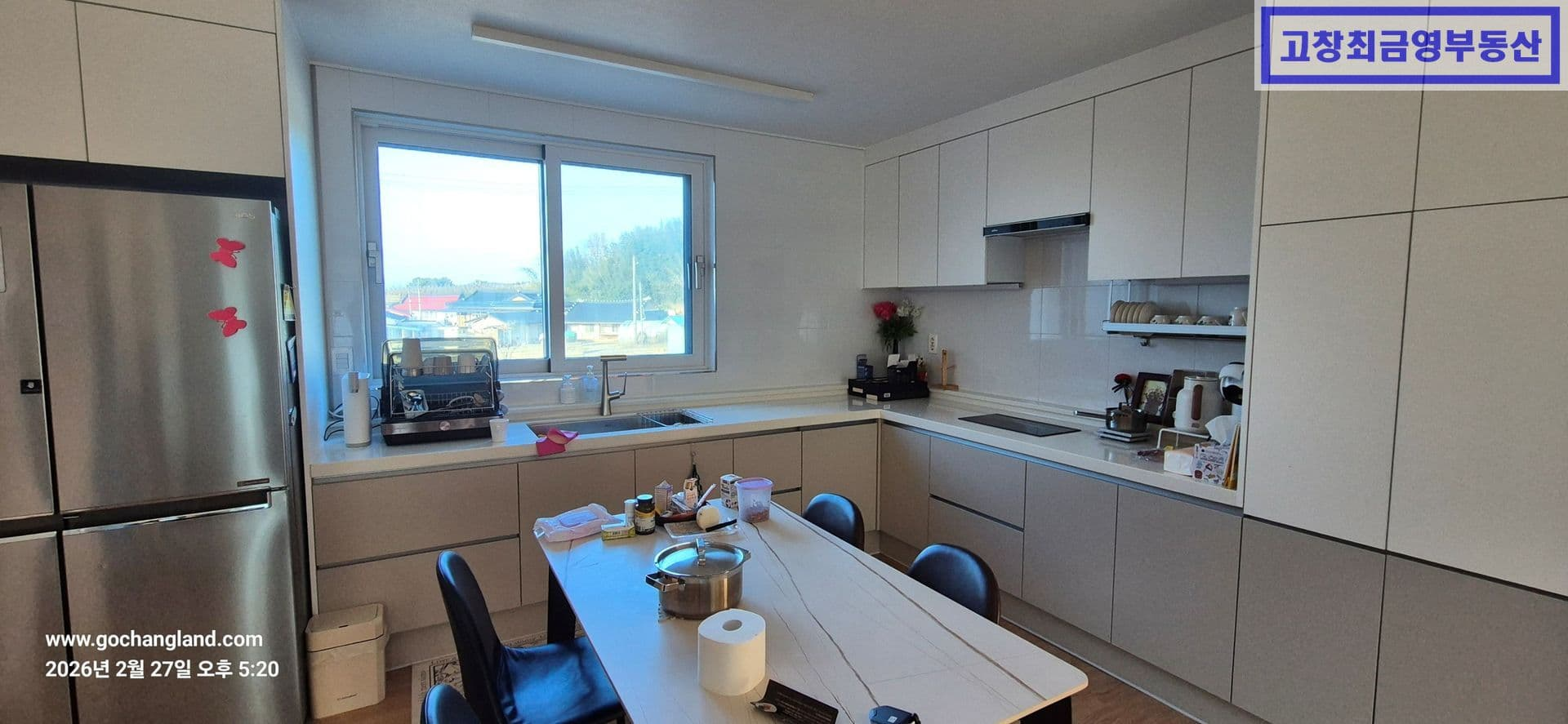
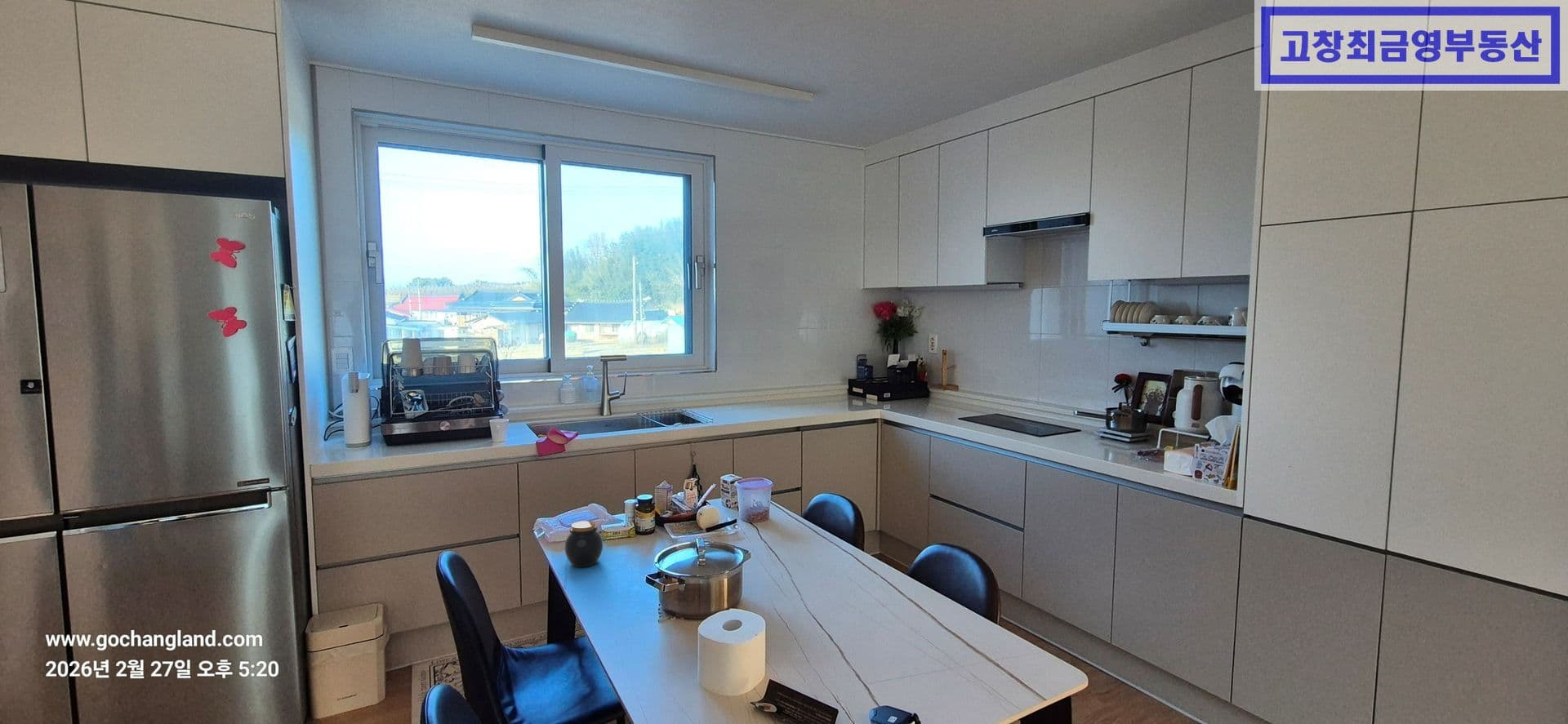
+ jar (584, 543)
